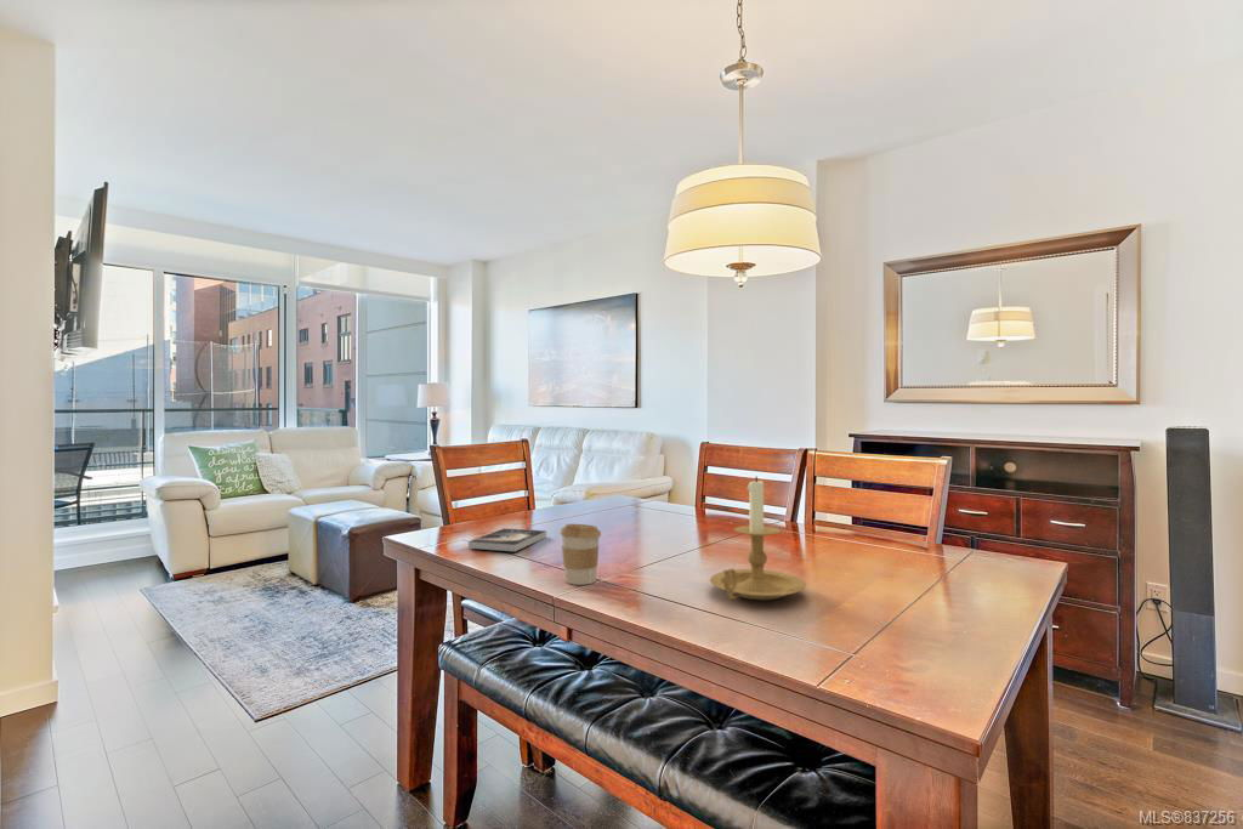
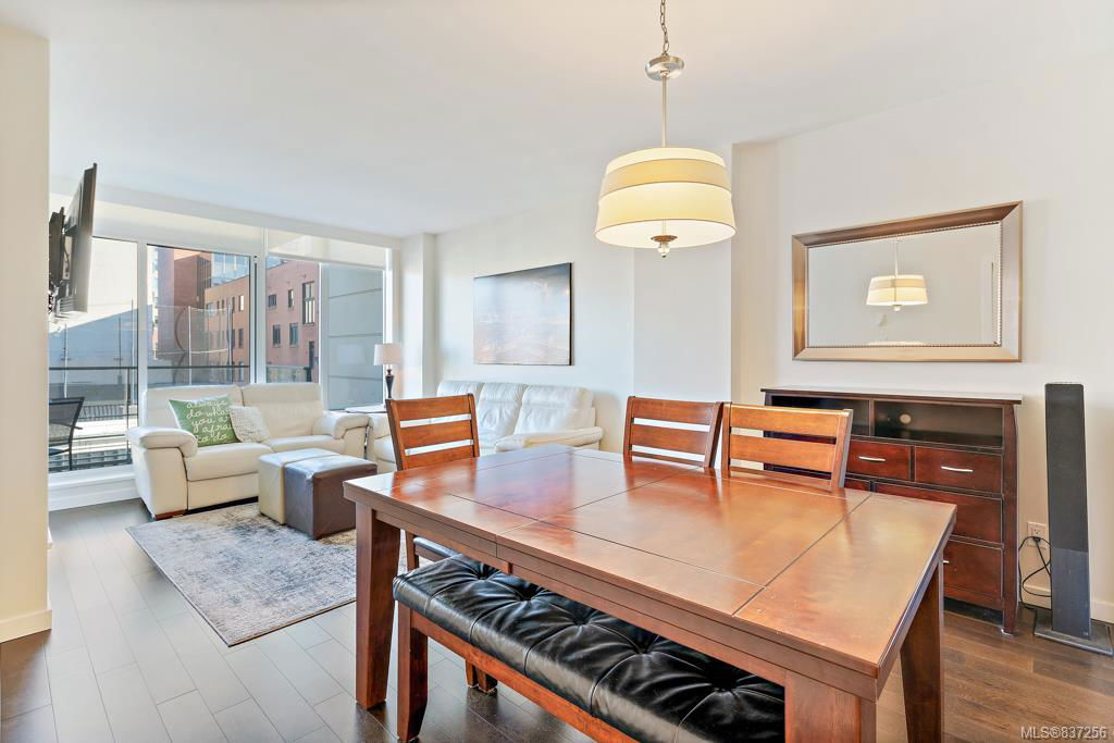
- coffee cup (580, 551)
- book (509, 539)
- candle holder (756, 534)
